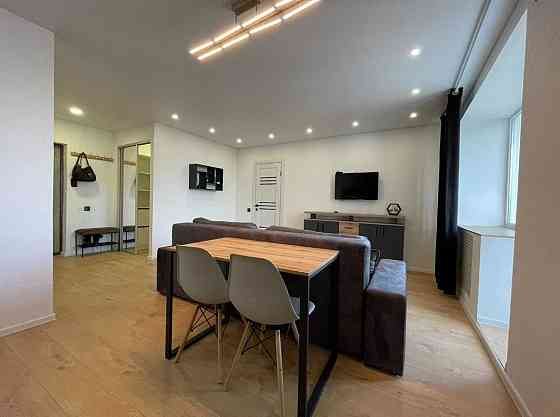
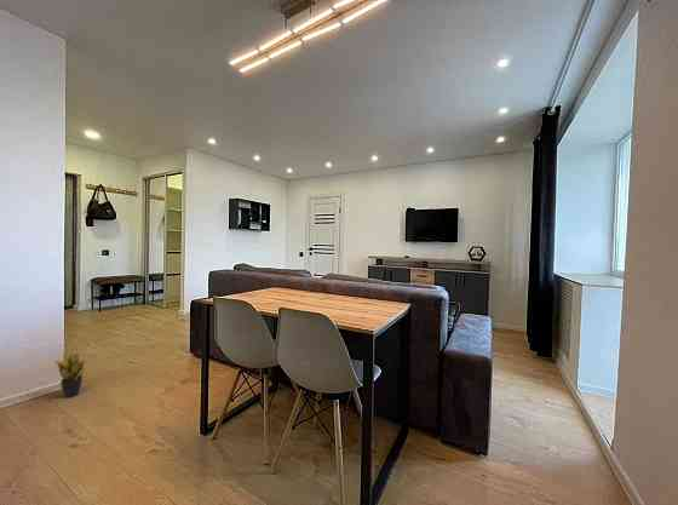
+ potted plant (73, 372)
